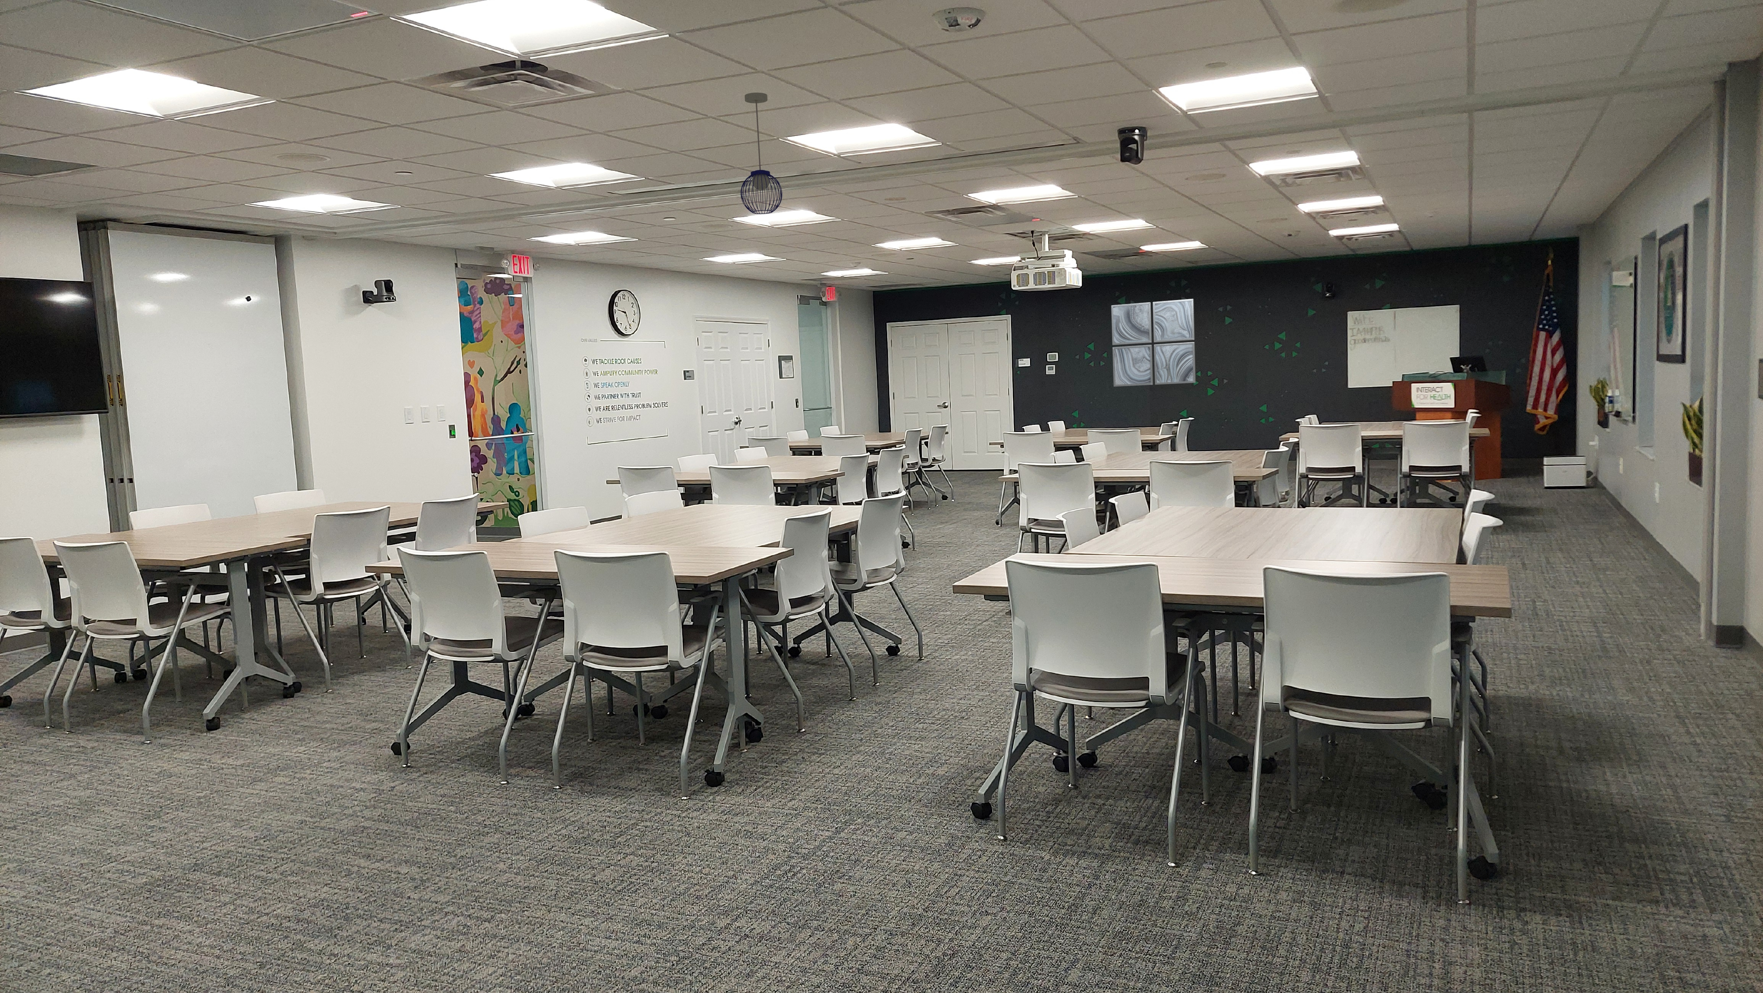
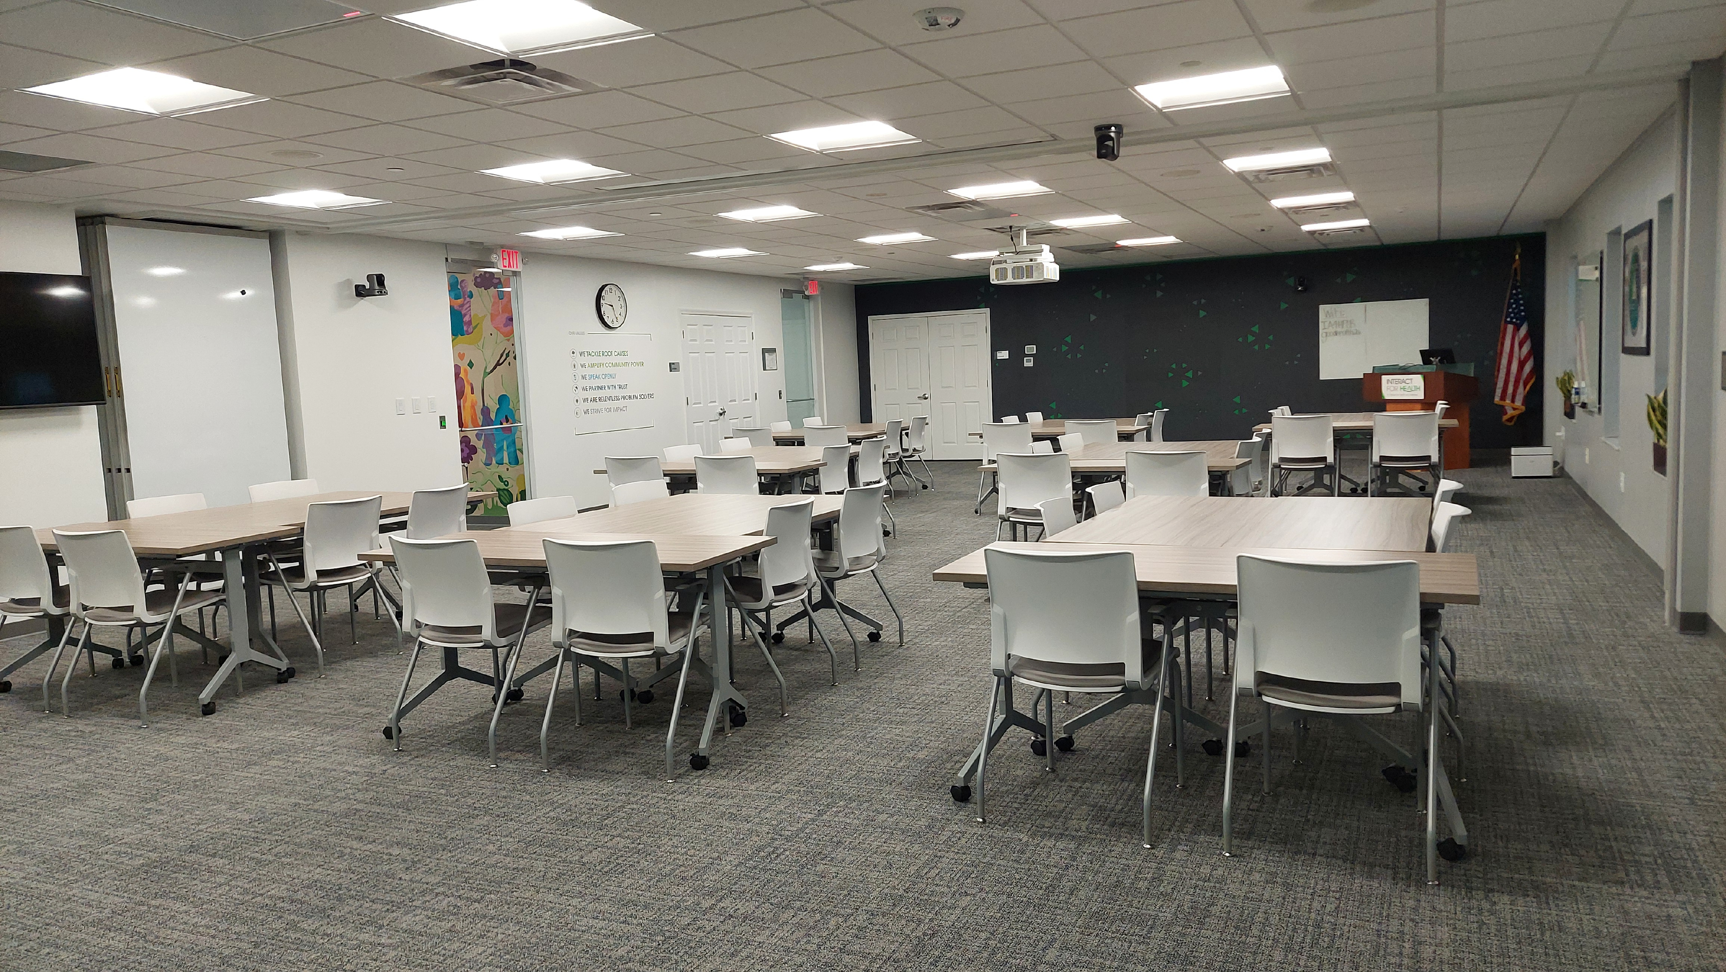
- pendant light (759, 154)
- wall art (1152, 345)
